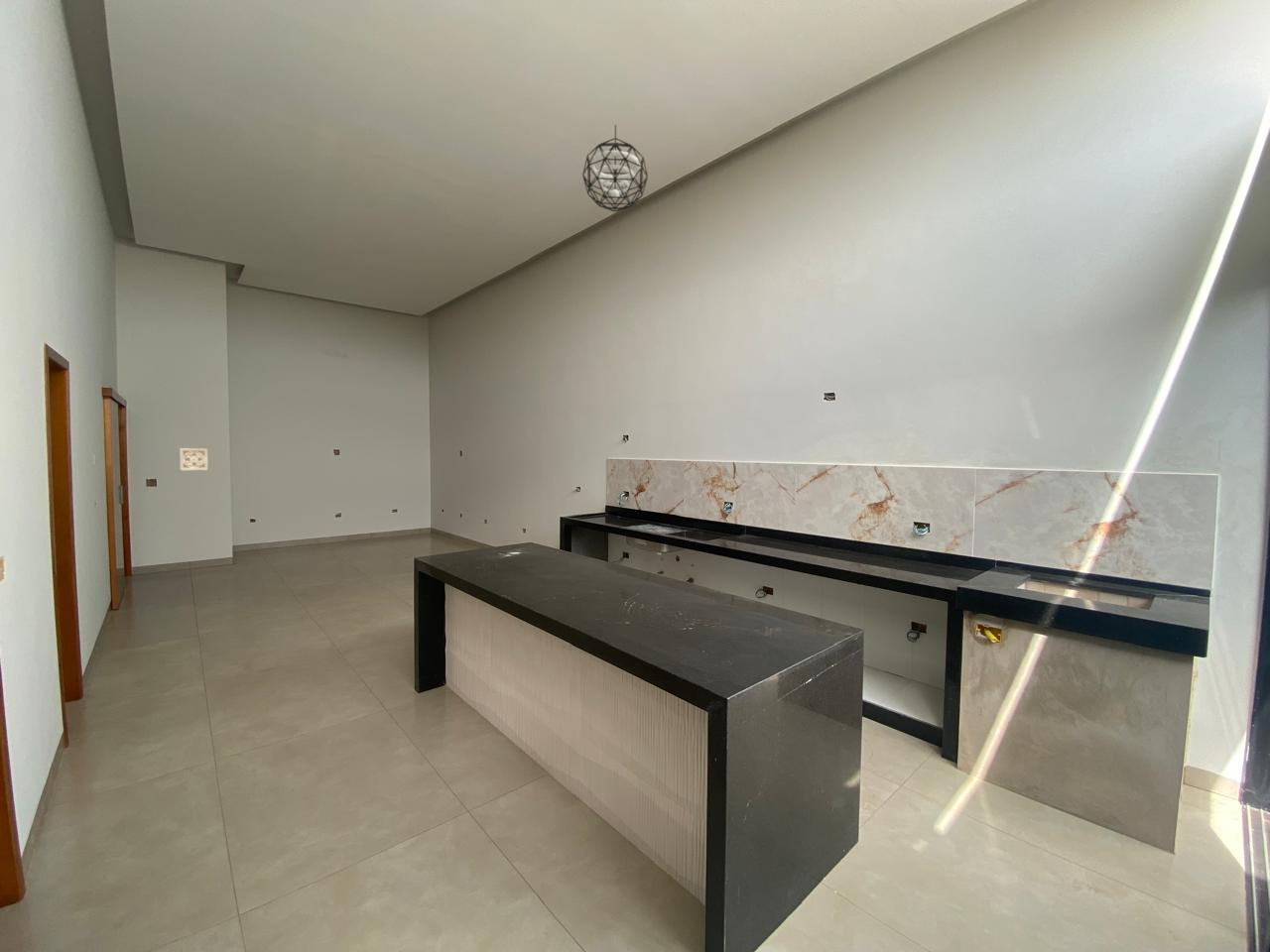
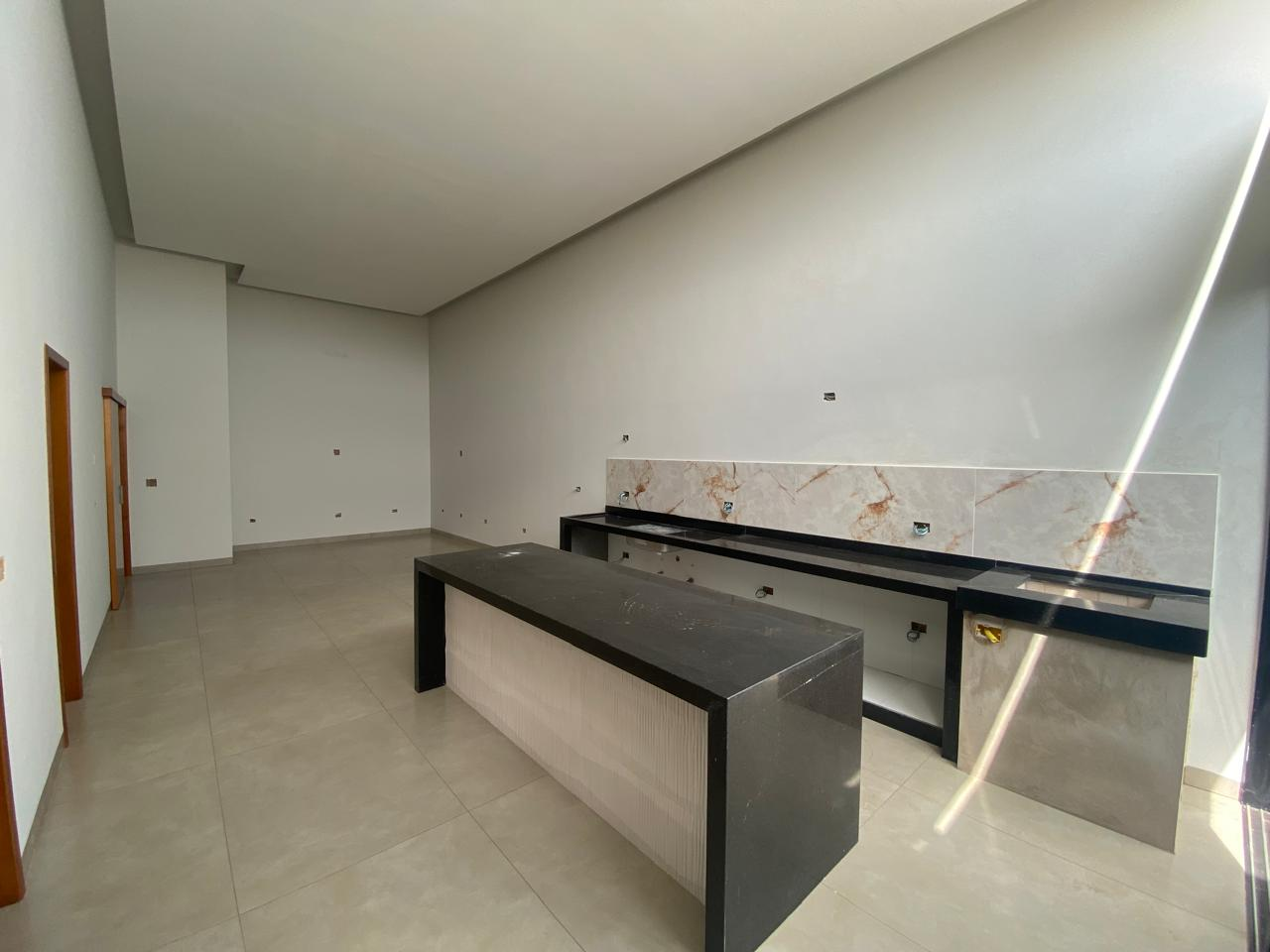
- wall ornament (192, 459)
- pendant light (615, 167)
